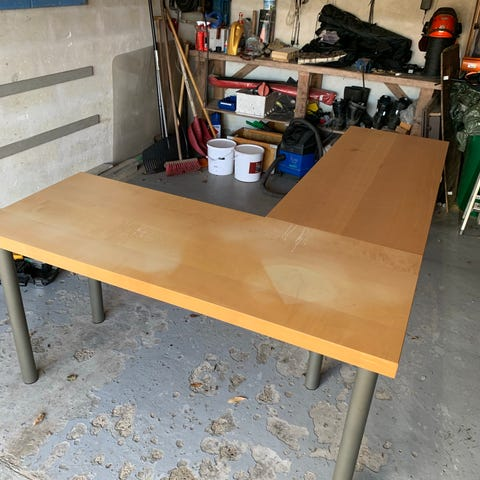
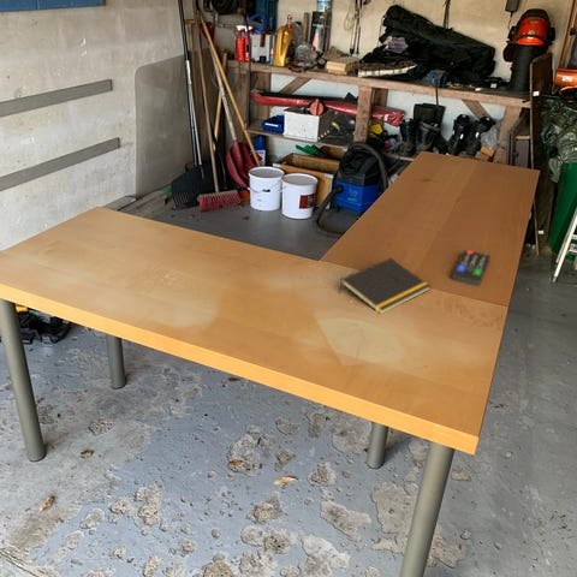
+ notepad (386, 284)
+ remote control (471, 267)
